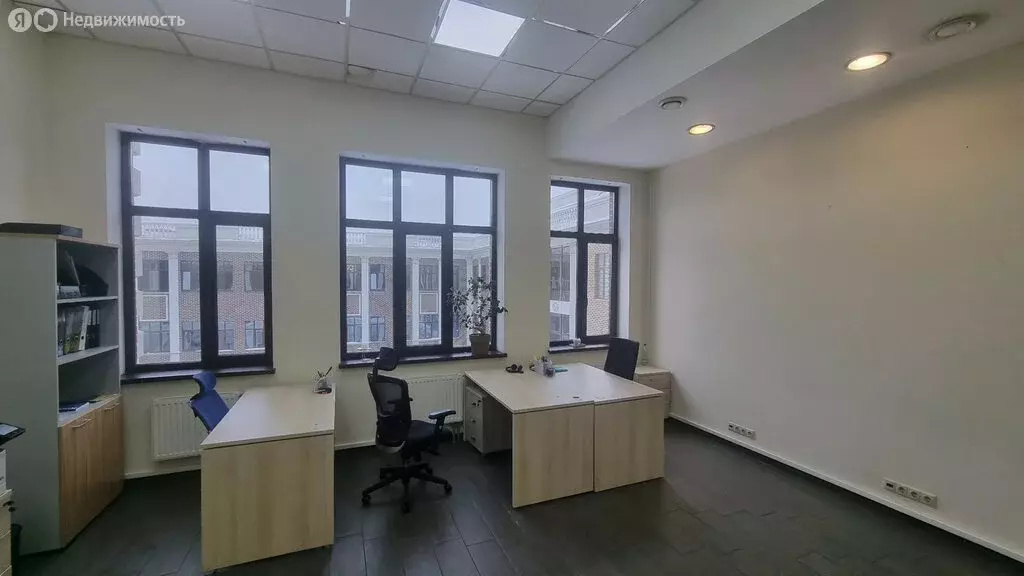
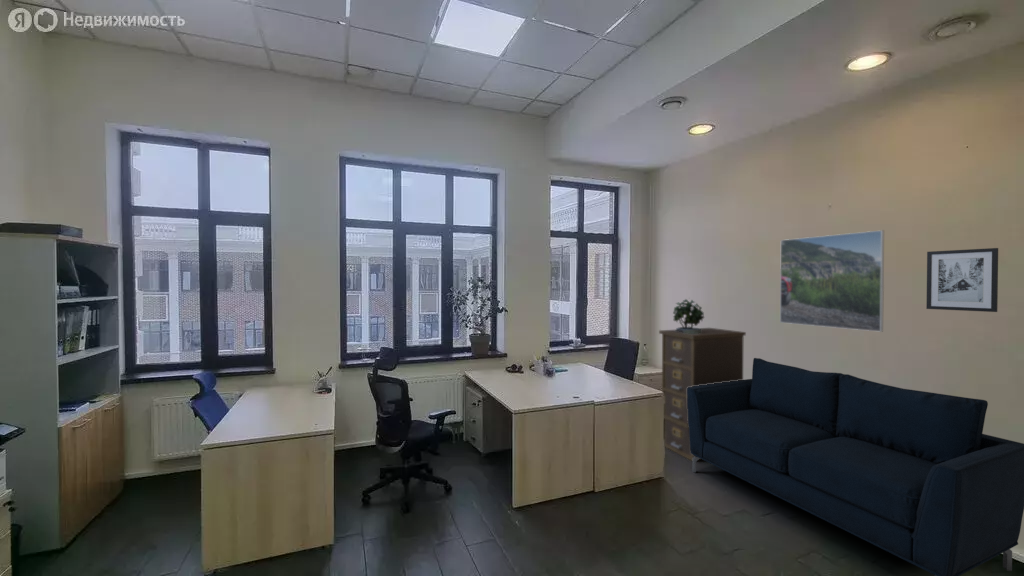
+ filing cabinet (698, 385)
+ wall art (960, 280)
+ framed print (826, 281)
+ potted plant (688, 314)
+ sofa (820, 442)
